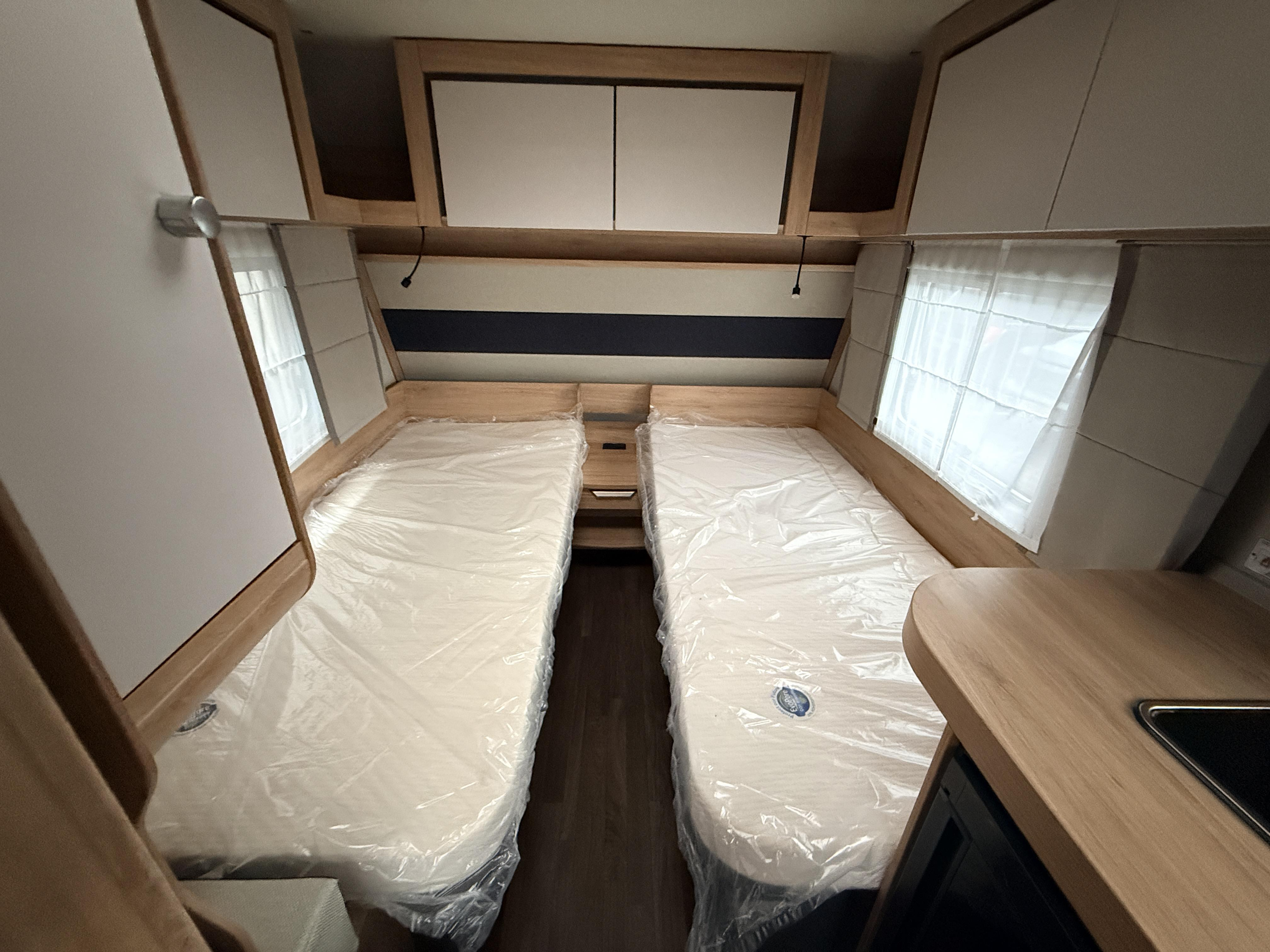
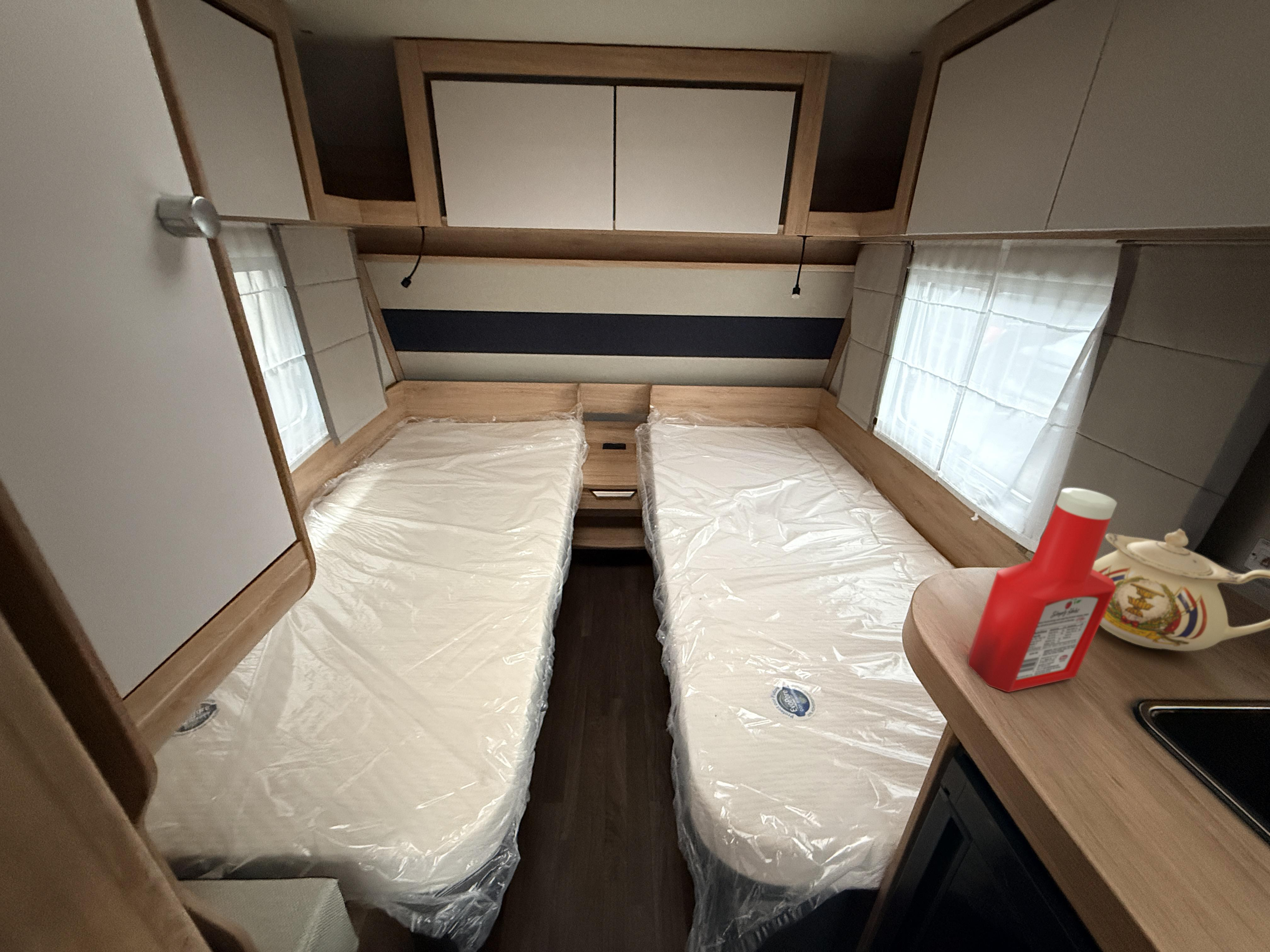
+ teapot (1156, 581)
+ soap bottle (1052, 588)
